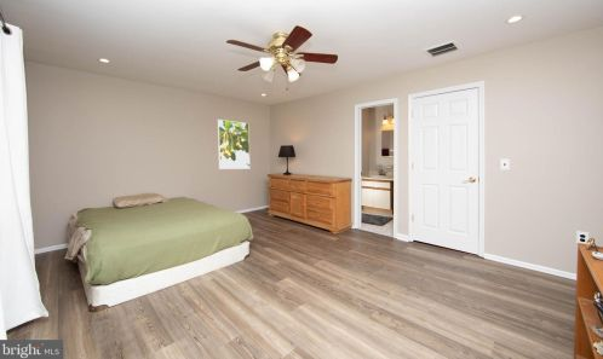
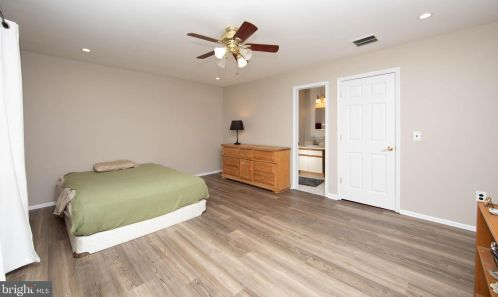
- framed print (234, 145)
